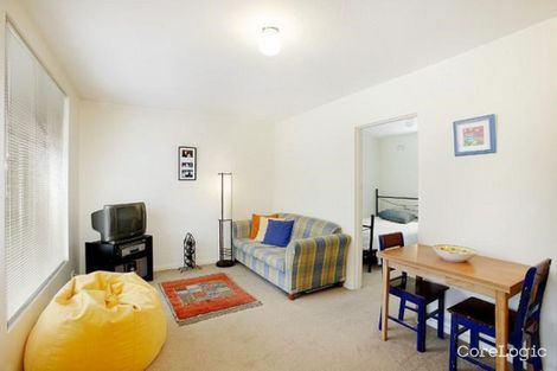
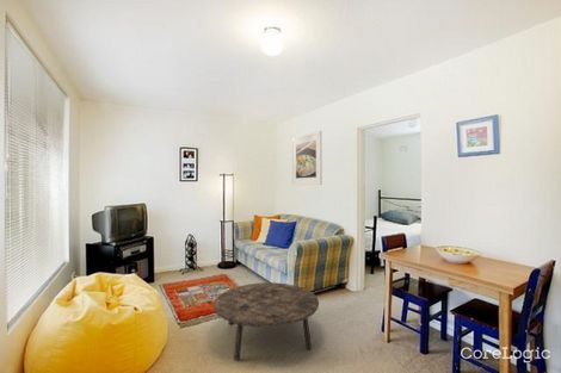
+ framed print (306, 160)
+ coffee table (266, 317)
